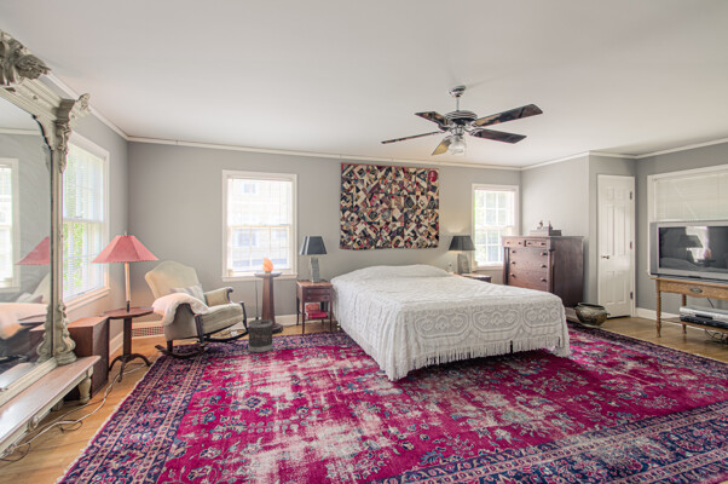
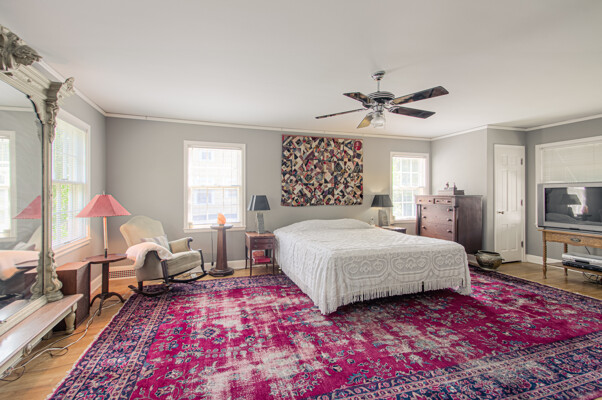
- wastebasket (260, 335)
